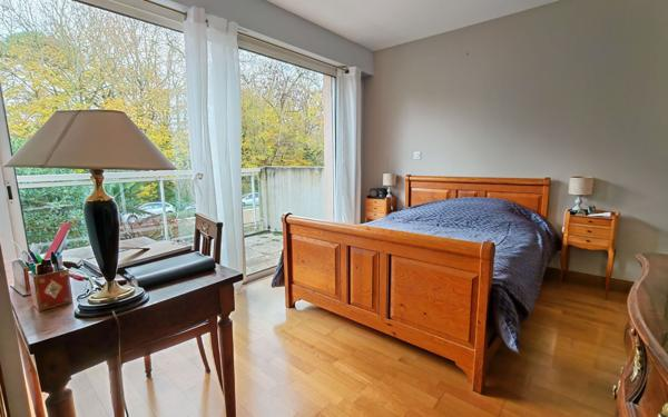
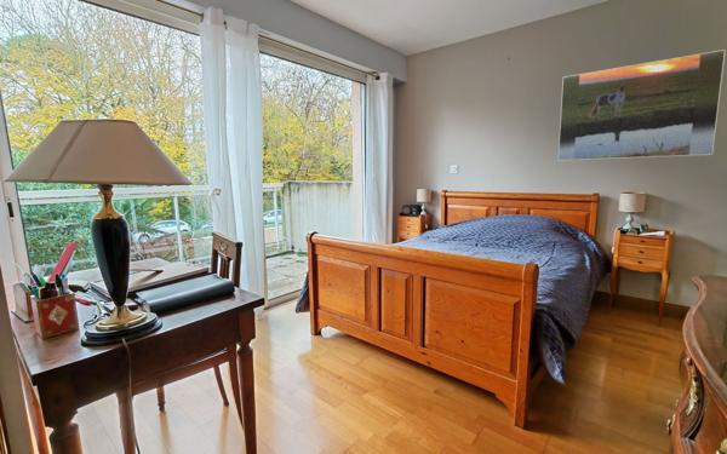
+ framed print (630, 111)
